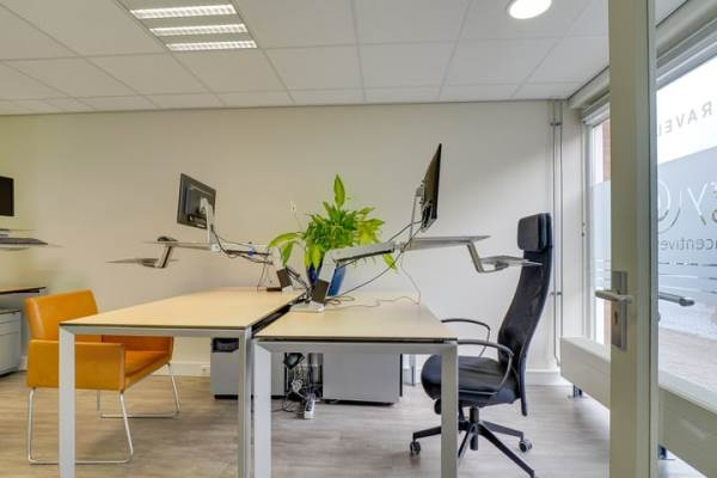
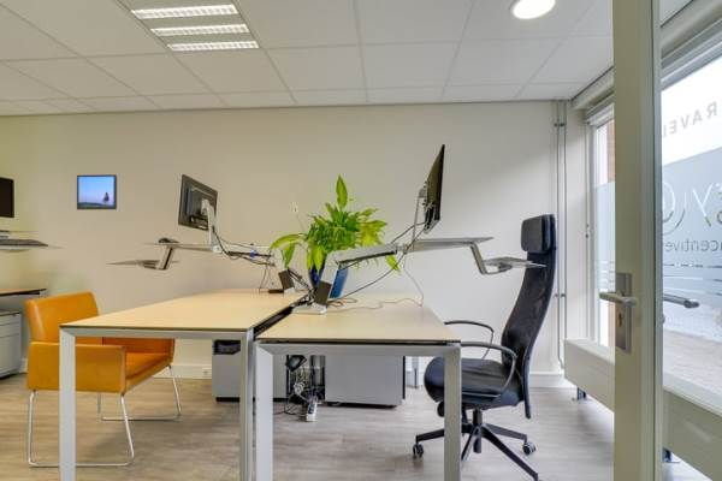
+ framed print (96, 191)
